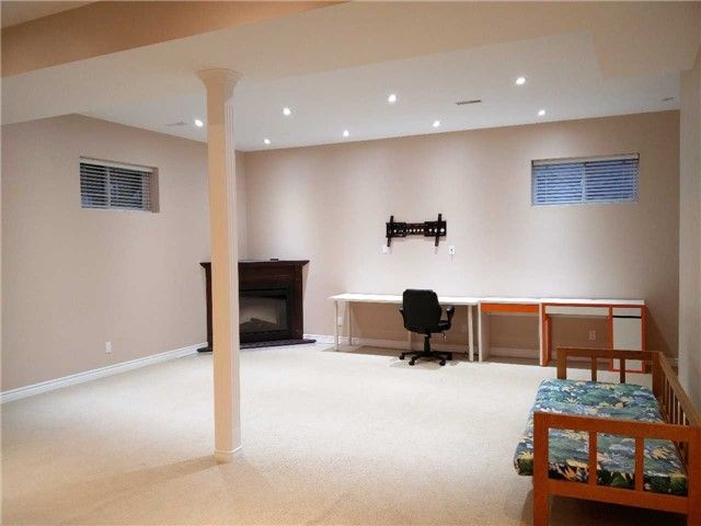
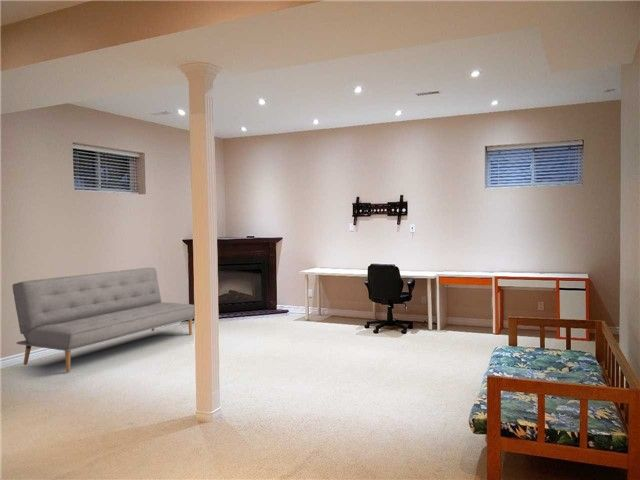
+ sofa (116, 311)
